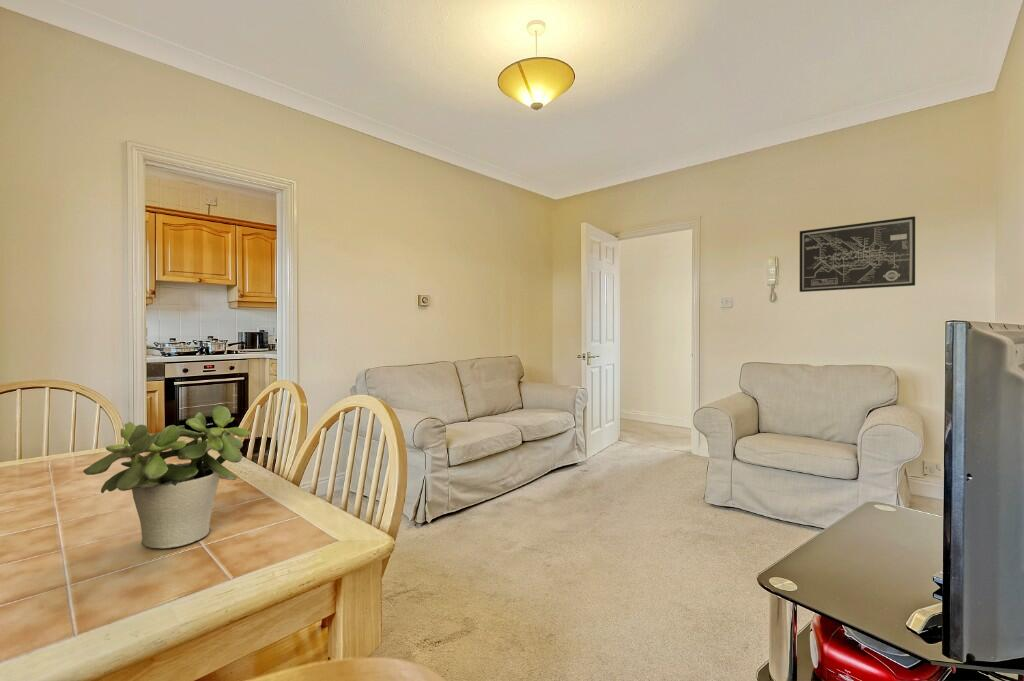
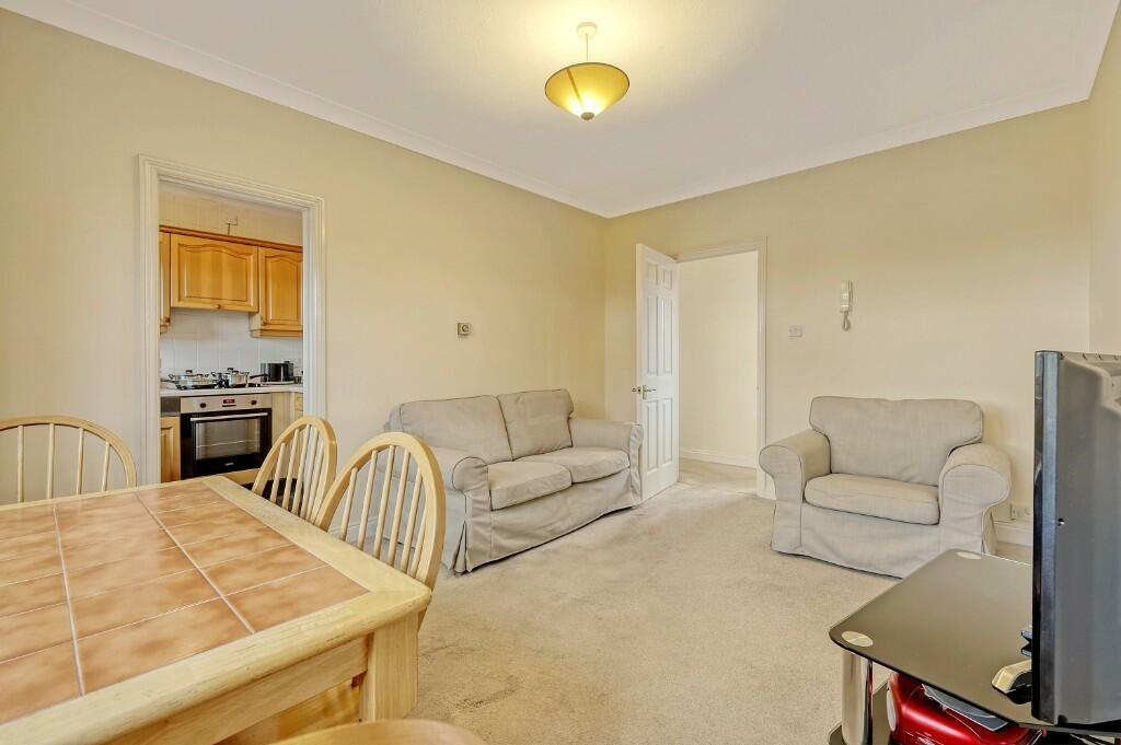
- wall art (854, 256)
- potted plant (181, 477)
